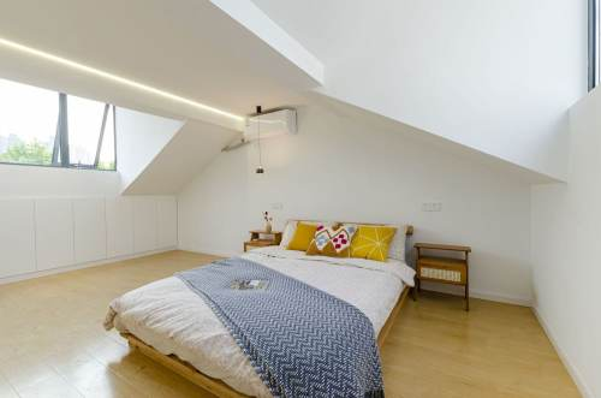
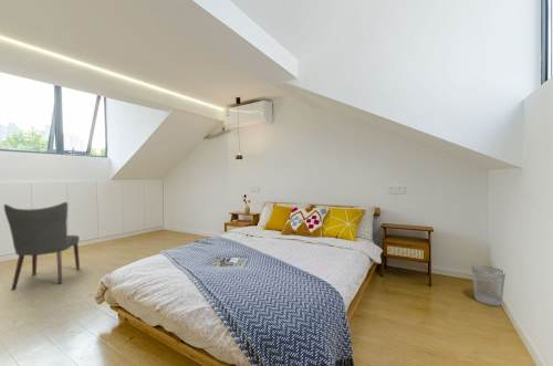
+ wastebasket (488, 284)
+ chair (44, 240)
